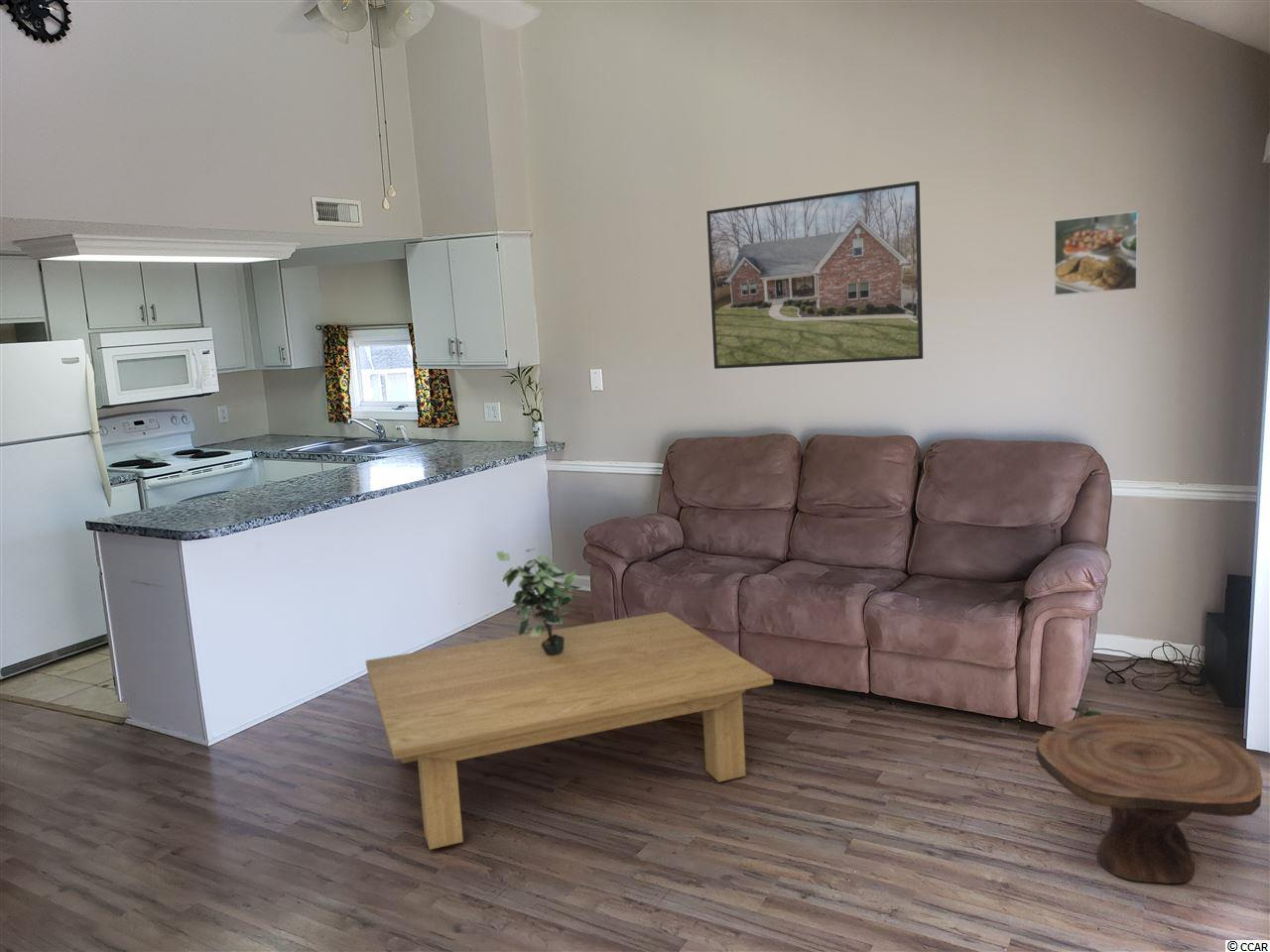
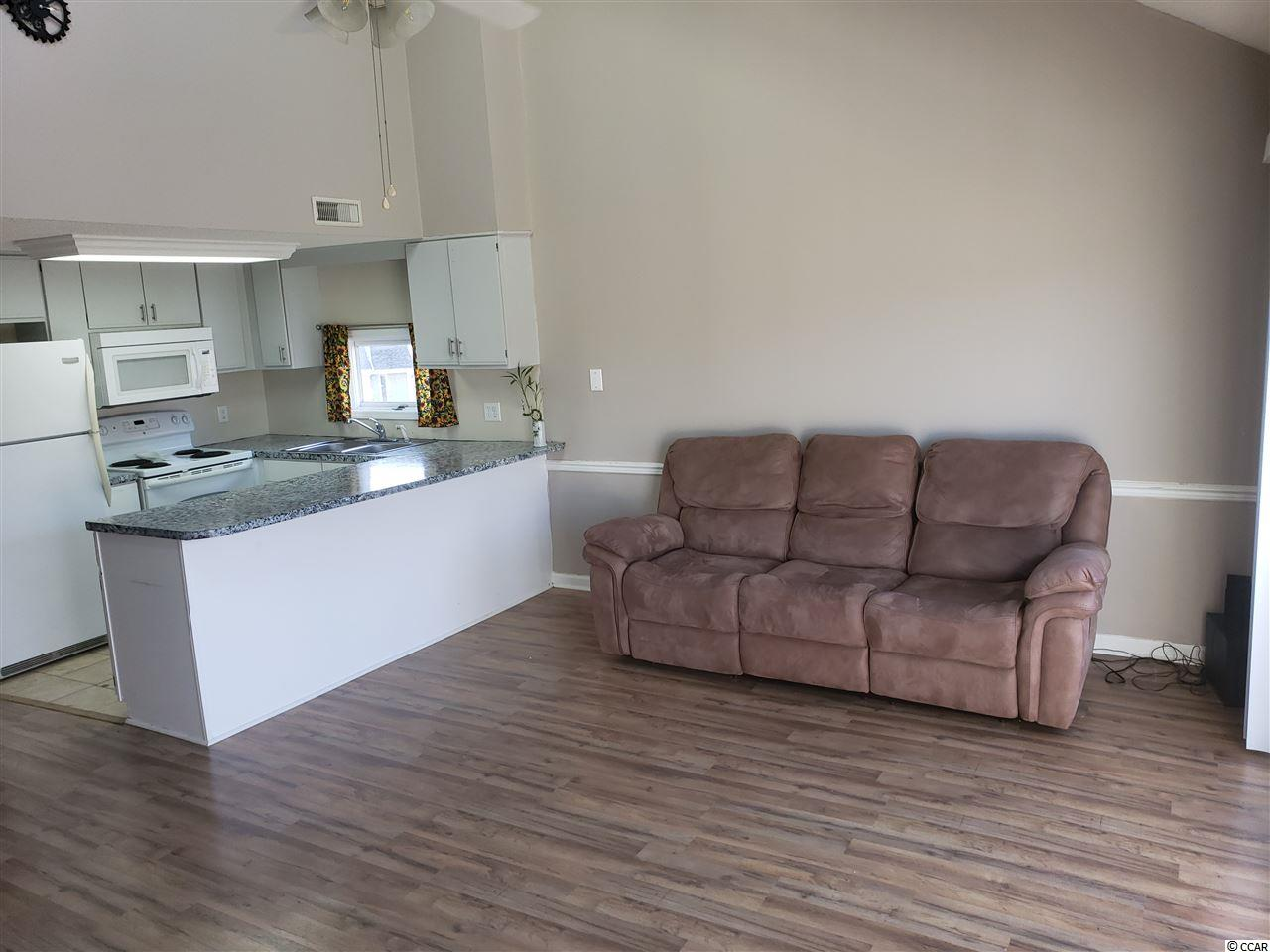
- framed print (810, 281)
- side table (1134, 798)
- potted plant (540, 603)
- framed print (1094, 254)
- coffee table (559, 716)
